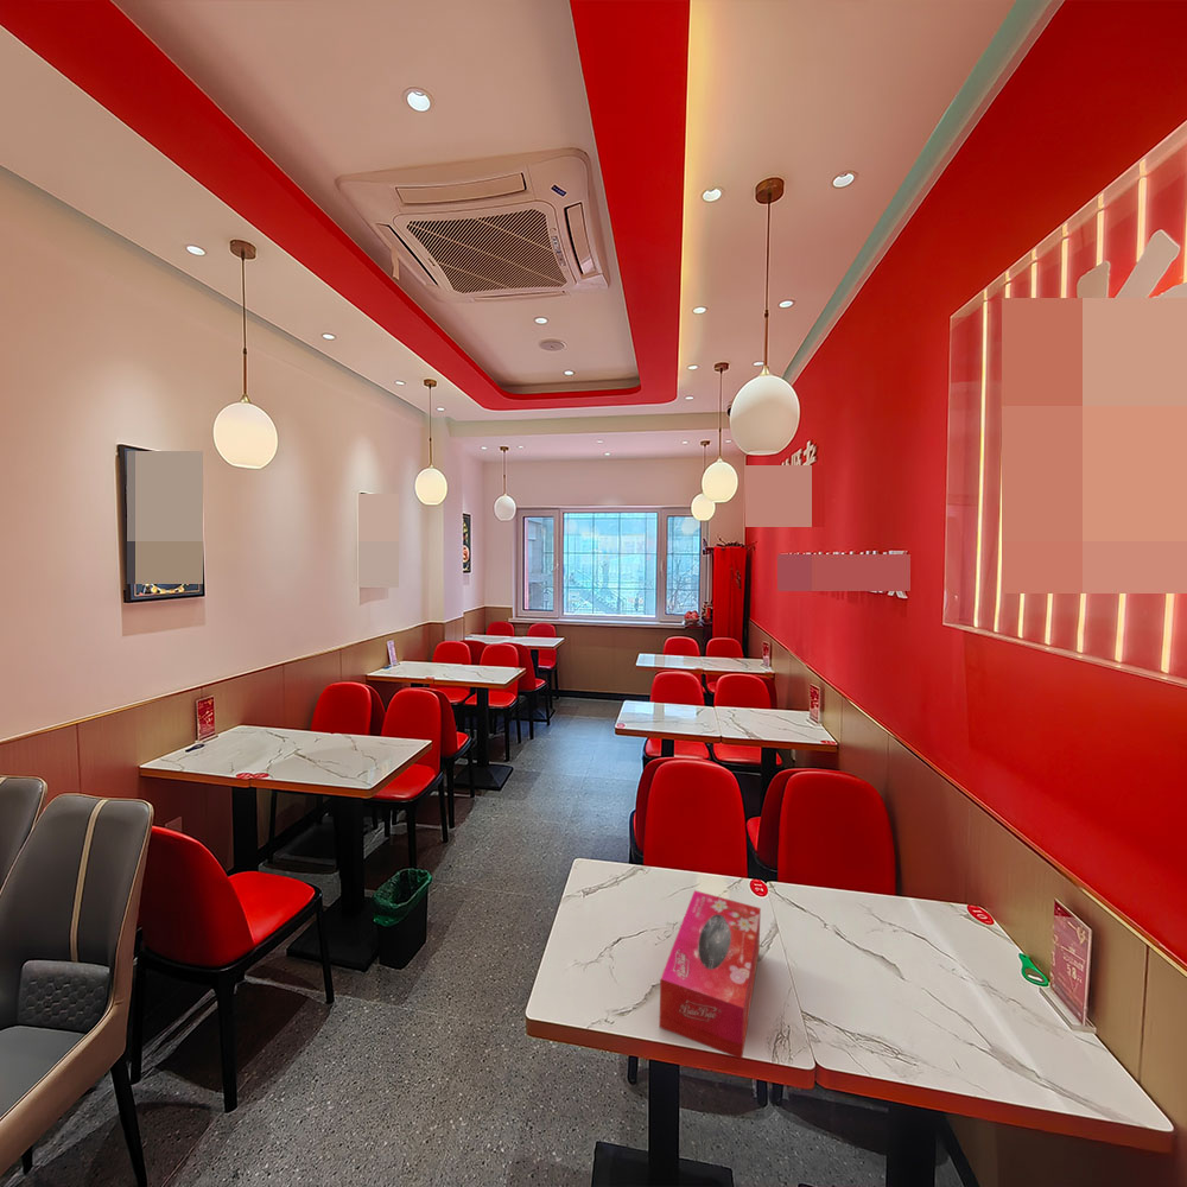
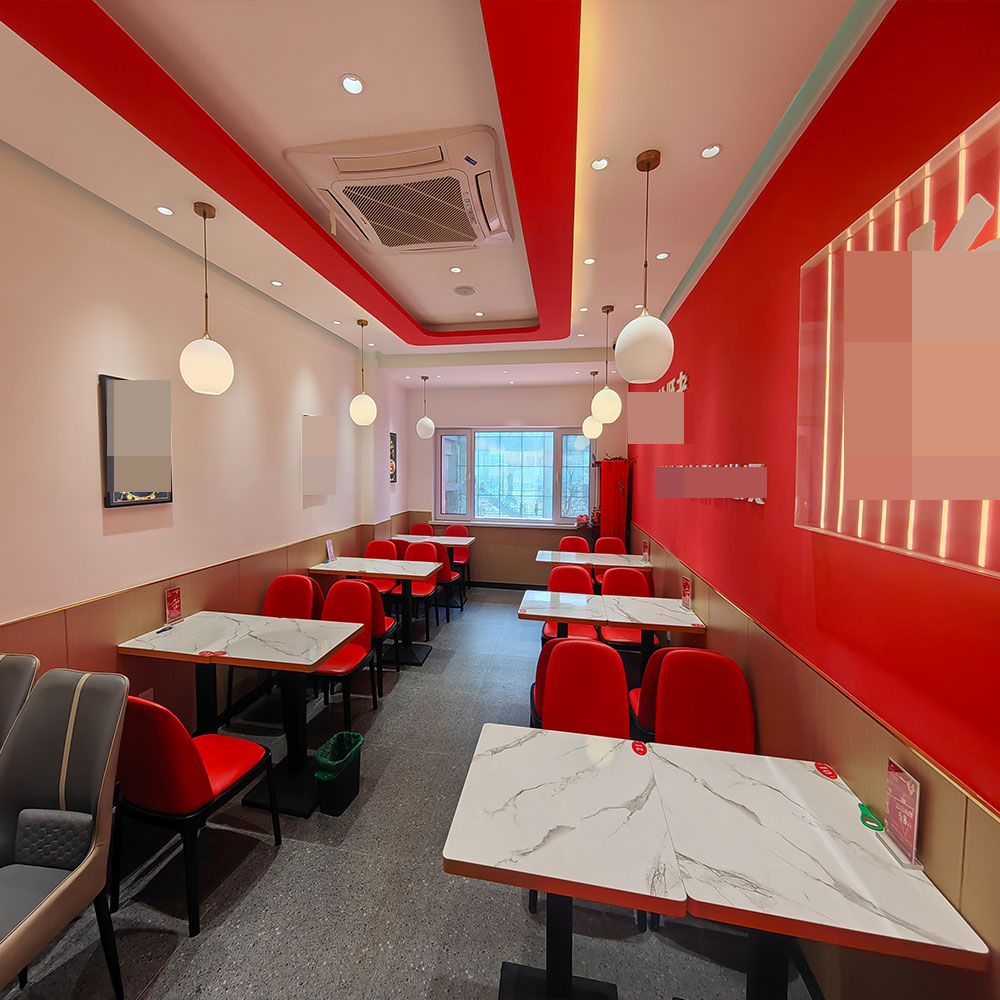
- tissue box (715, 963)
